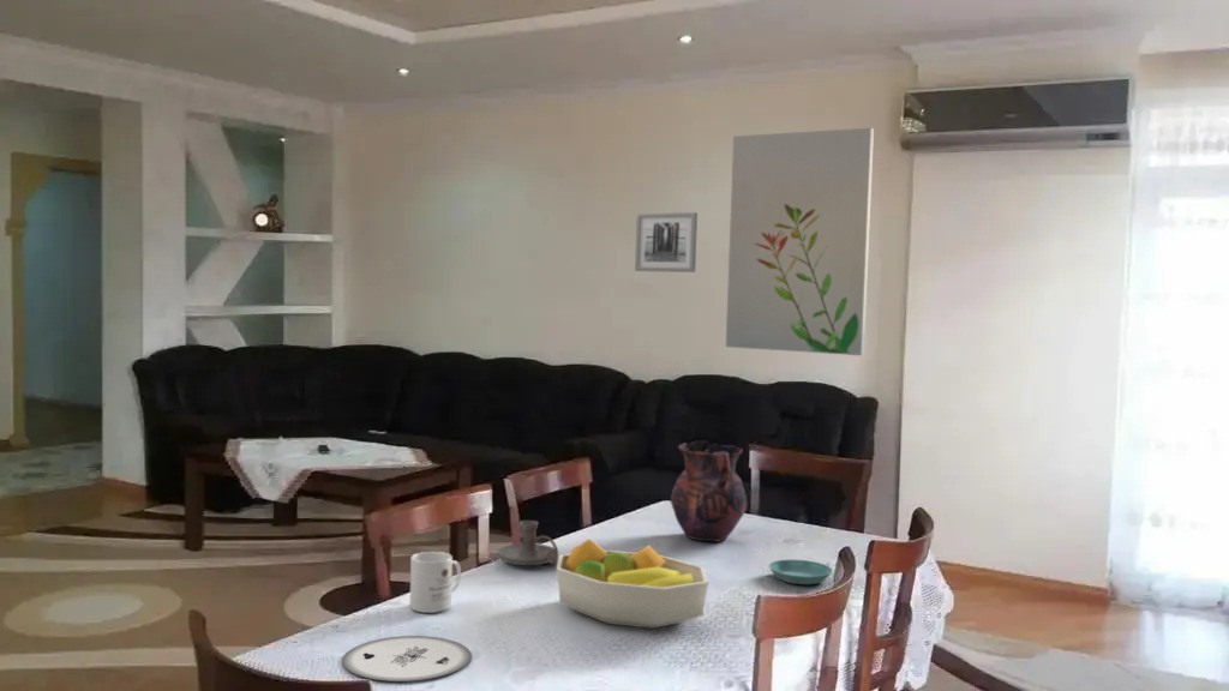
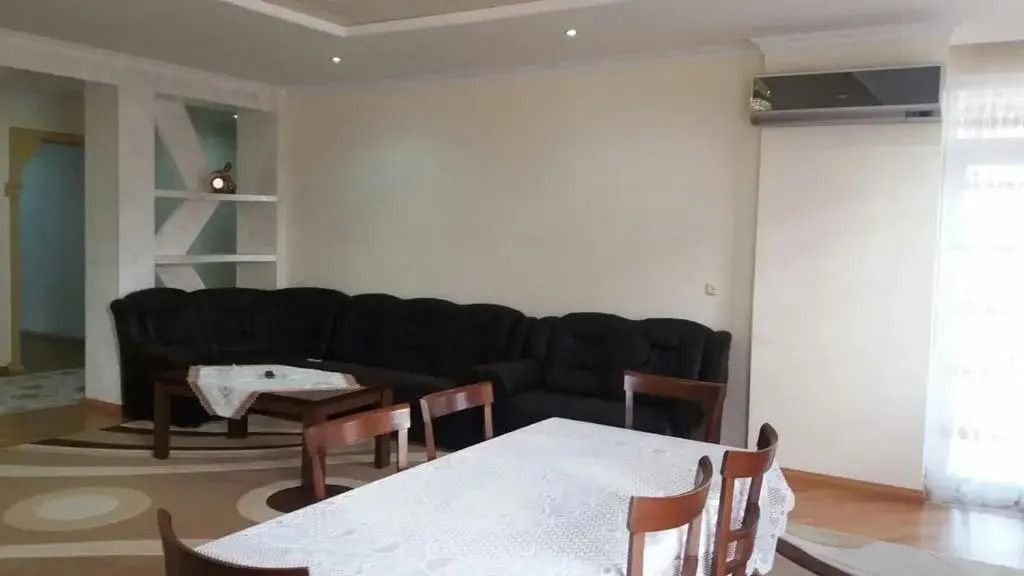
- candle holder (532, 543)
- mug (437, 579)
- saucer (799, 572)
- vase (708, 491)
- wall art (665, 242)
- fruit bowl (630, 579)
- plate (407, 655)
- wall art (796, 242)
